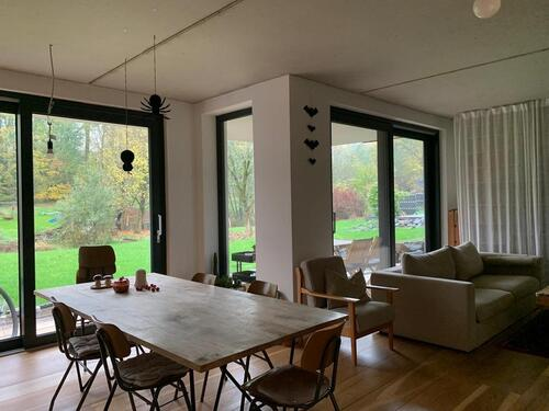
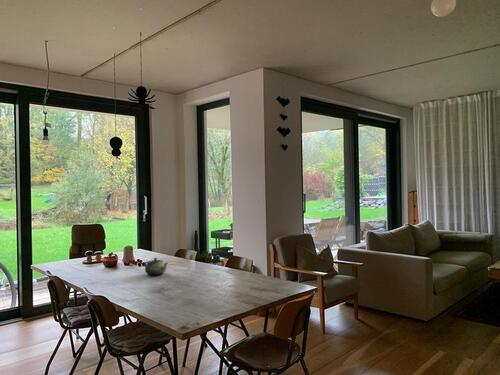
+ teapot (156, 266)
